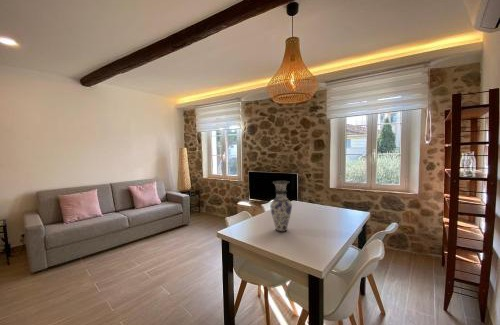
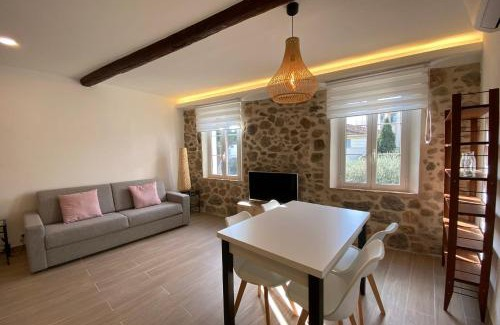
- vase (281, 206)
